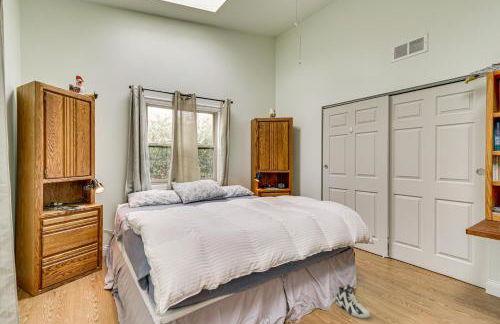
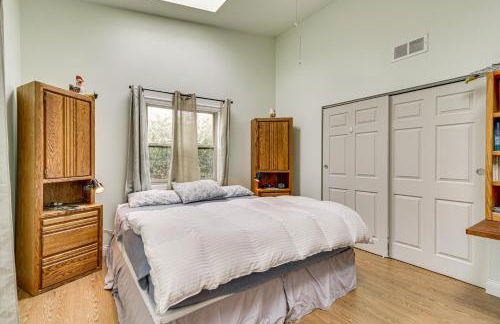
- sneaker (352, 298)
